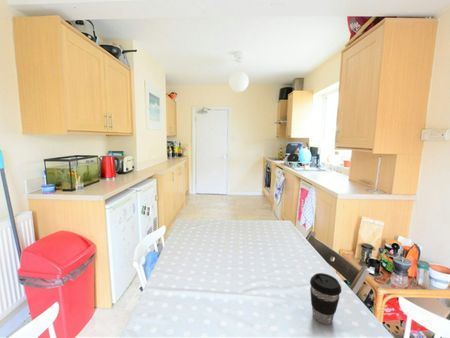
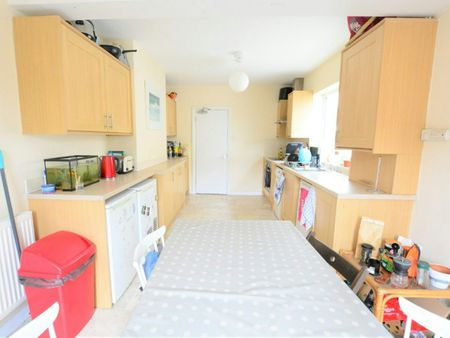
- coffee cup (324, 298)
